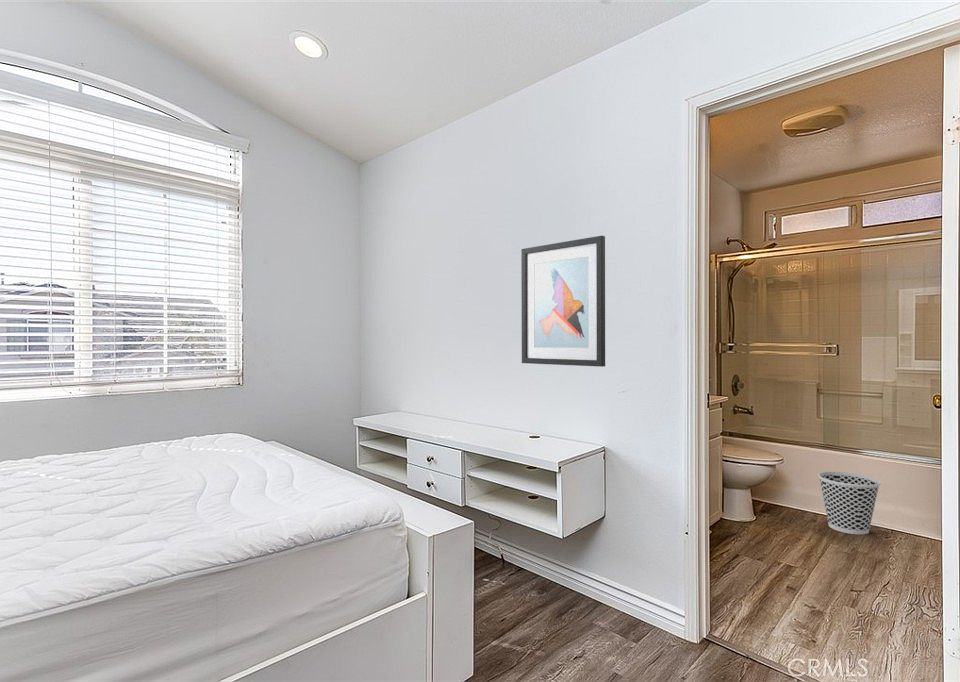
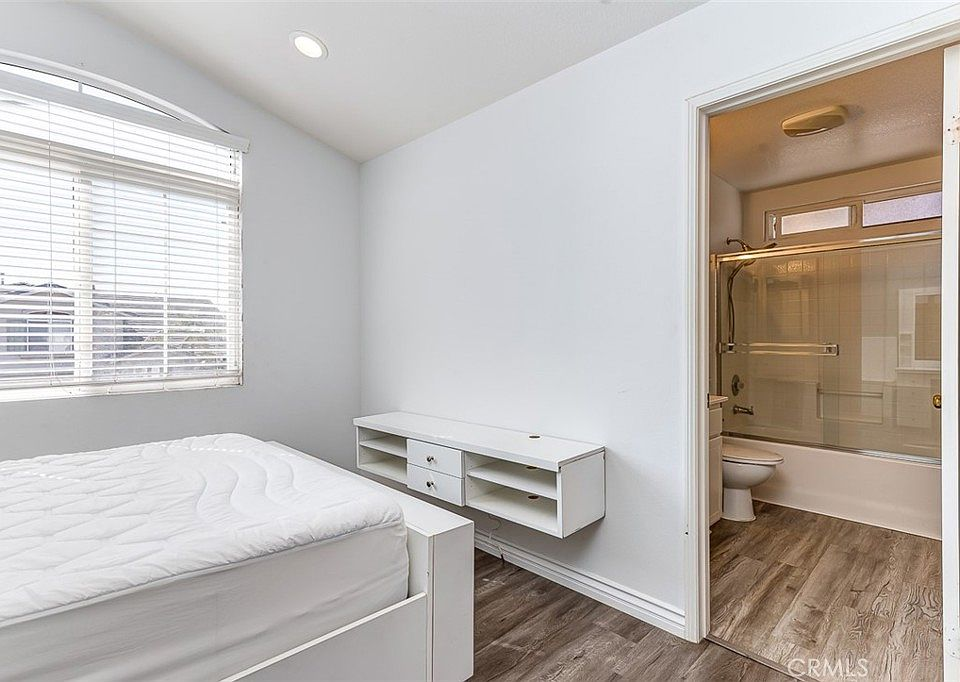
- wall art (560, 303)
- wastebasket (848, 503)
